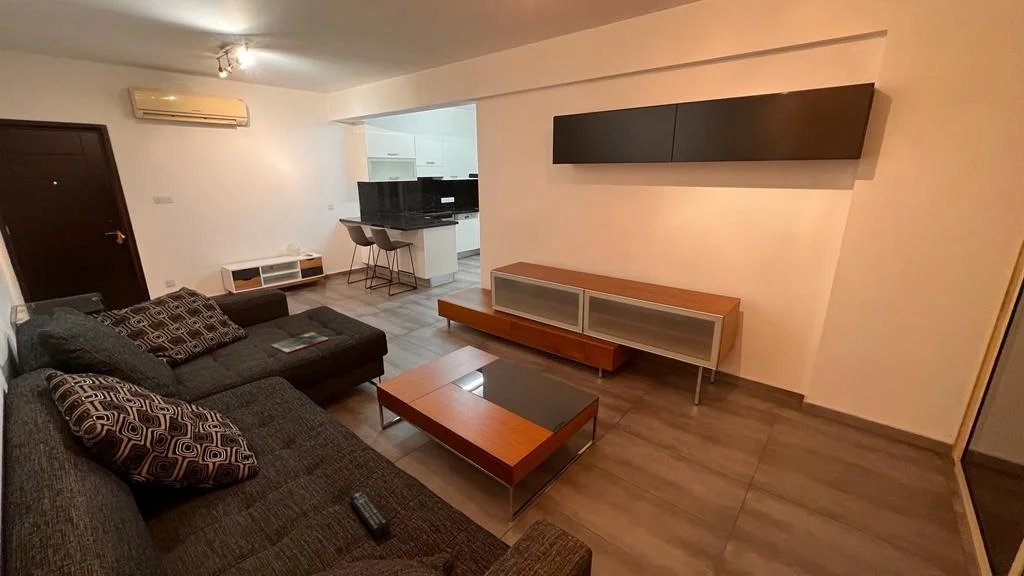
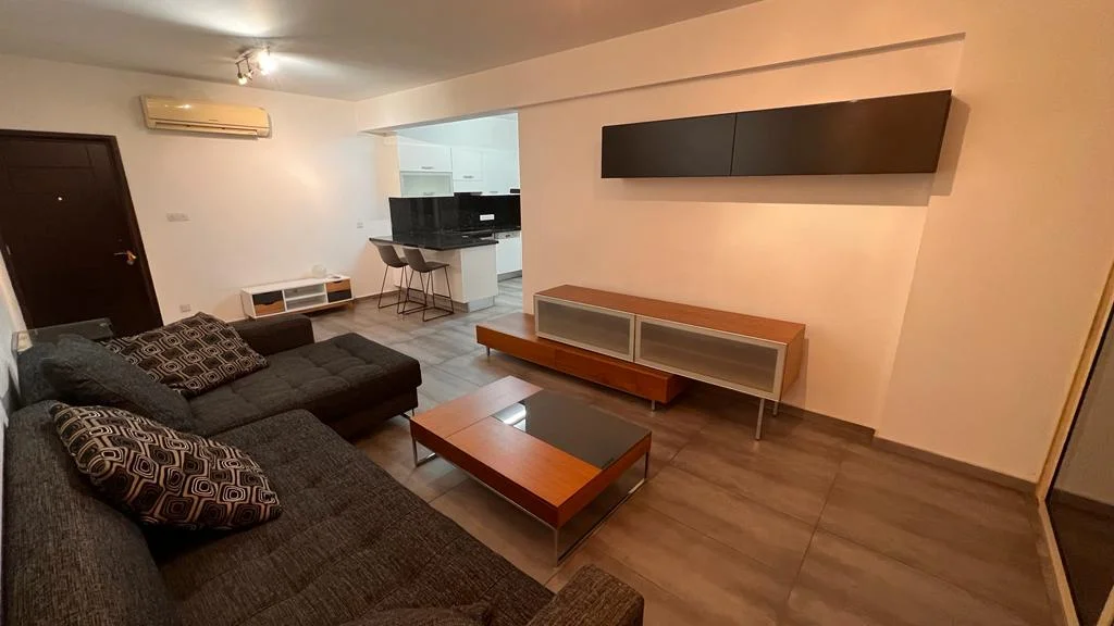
- remote control (368, 511)
- magazine (300, 342)
